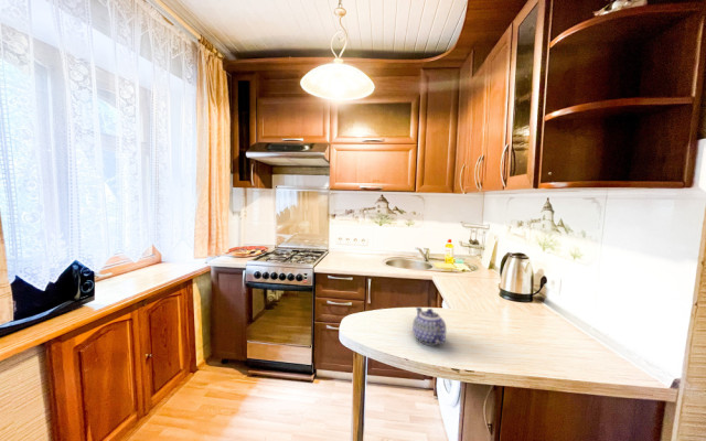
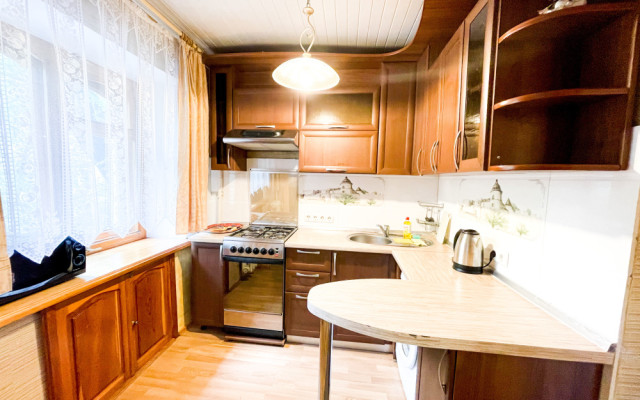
- teapot (429, 324)
